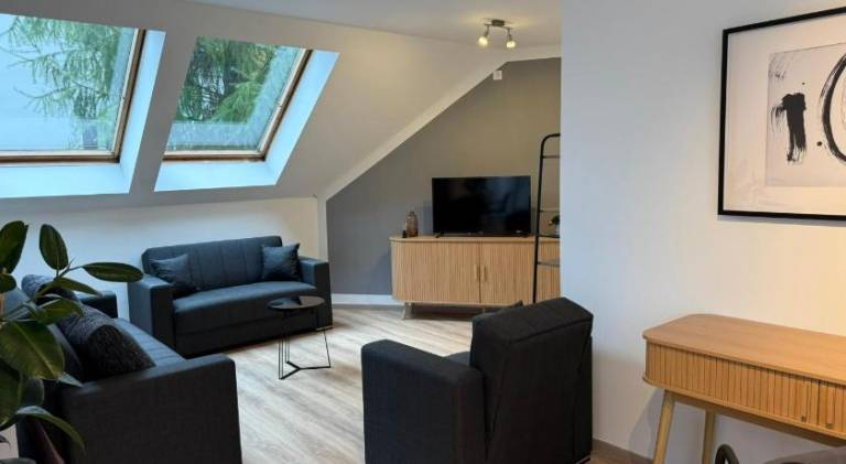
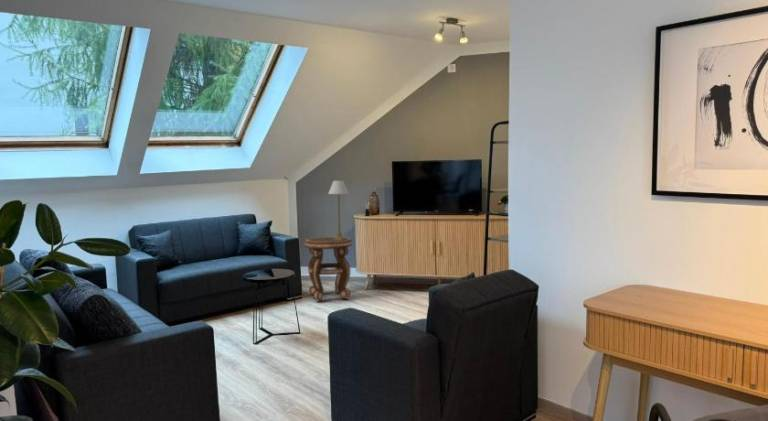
+ side table (328, 267)
+ table lamp (338, 210)
